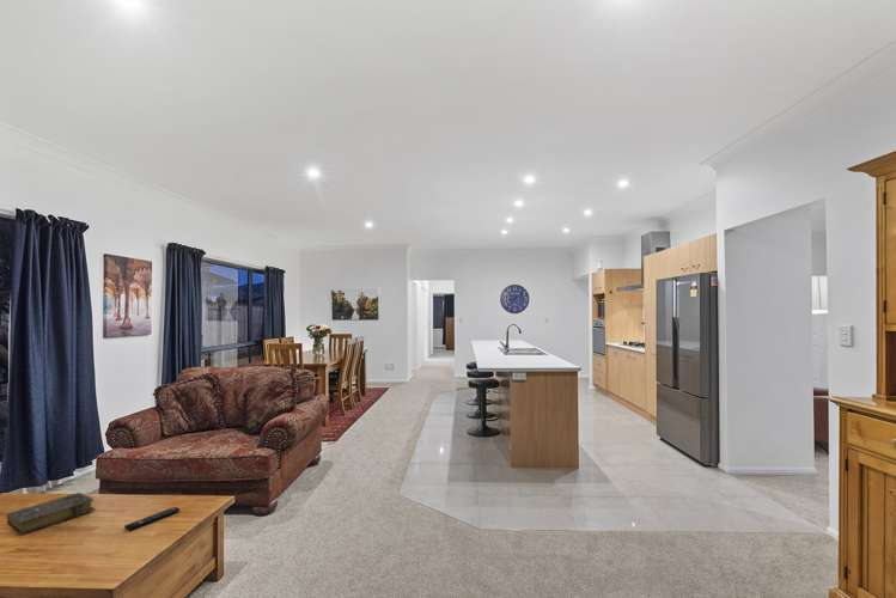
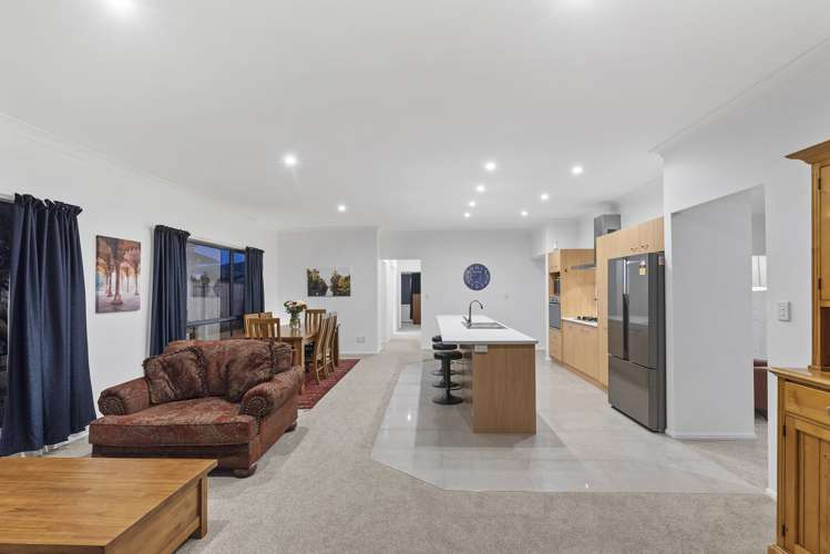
- book (51, 511)
- remote control (153, 518)
